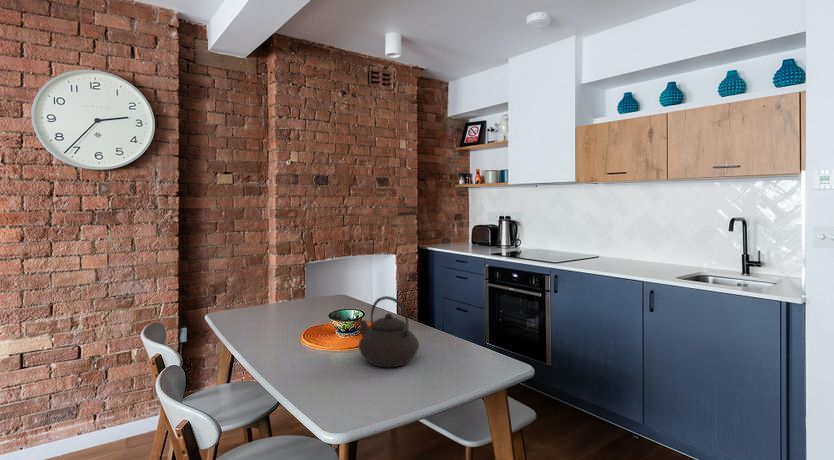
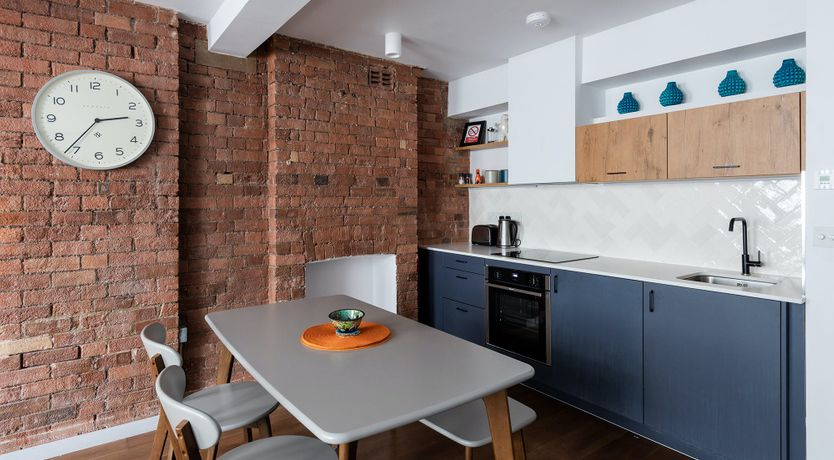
- teapot (384, 328)
